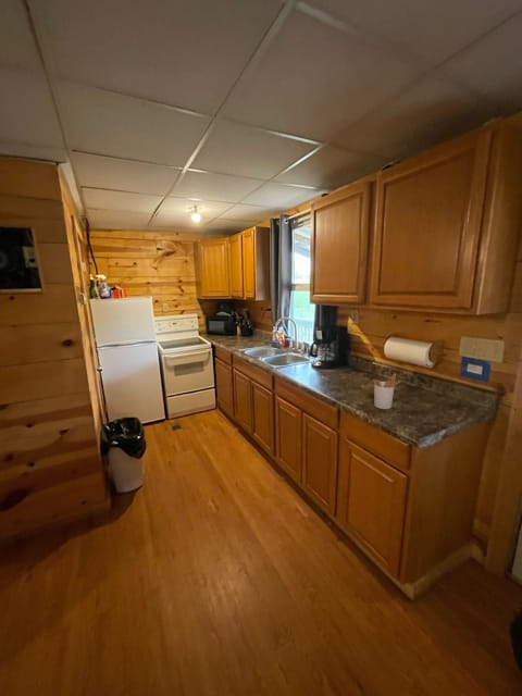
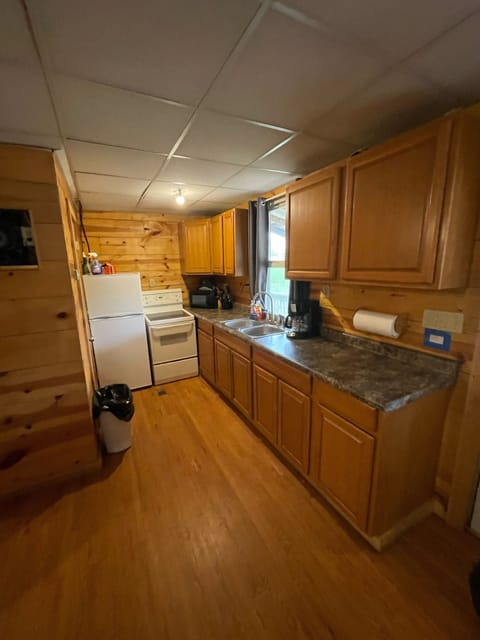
- utensil holder (386, 391)
